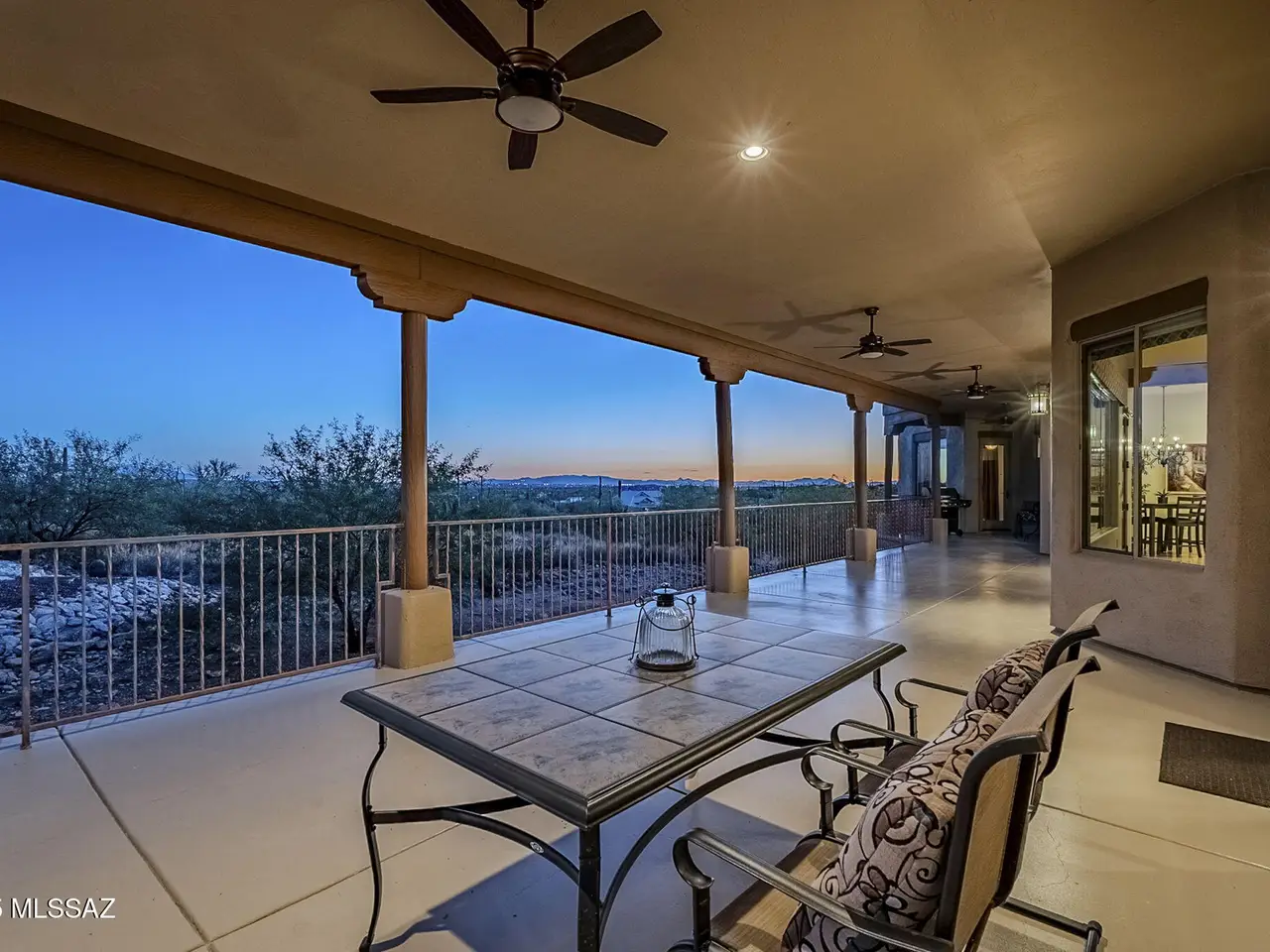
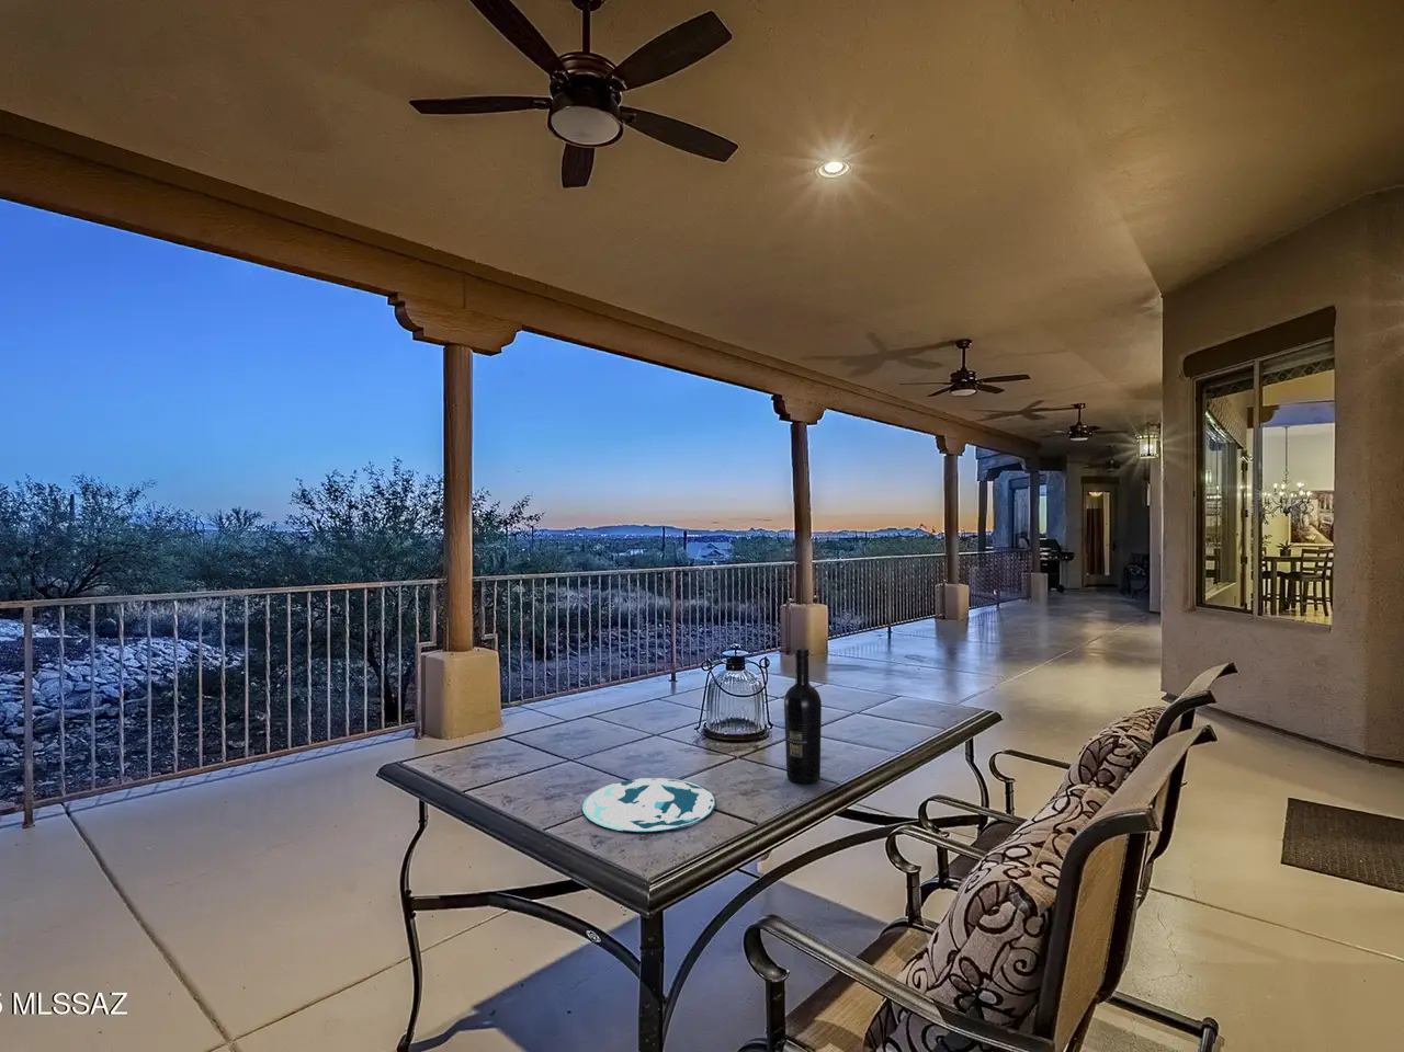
+ wine bottle (801, 714)
+ plate (649, 797)
